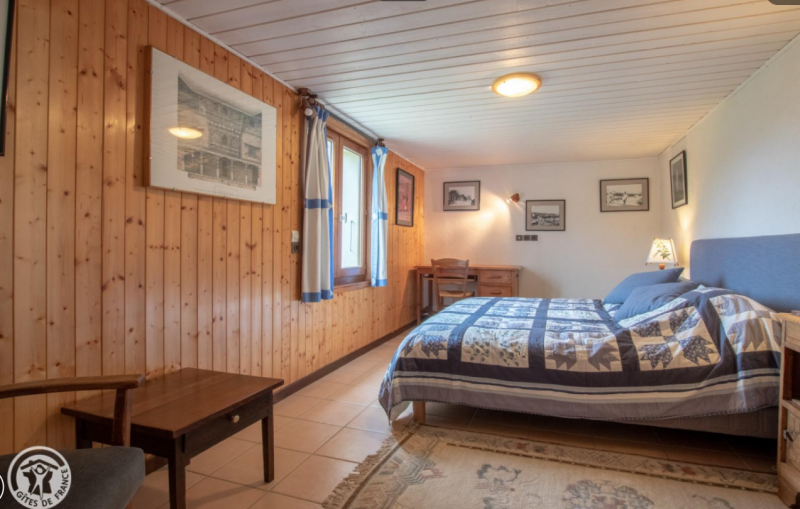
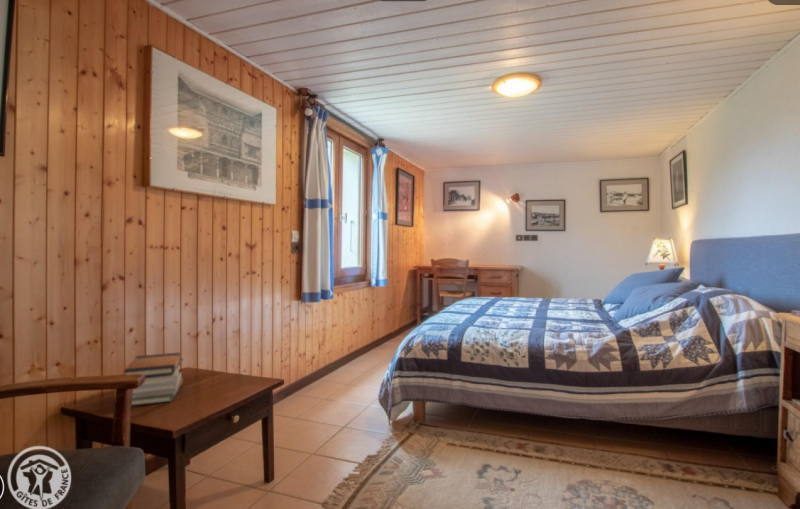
+ book stack (155, 377)
